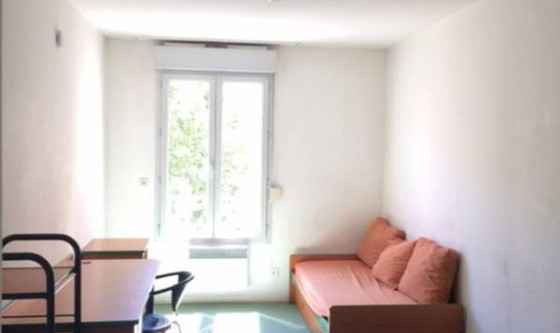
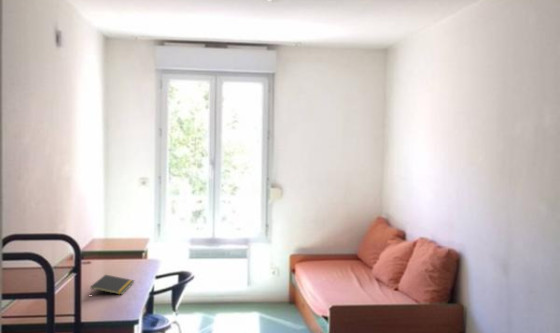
+ notepad (113, 284)
